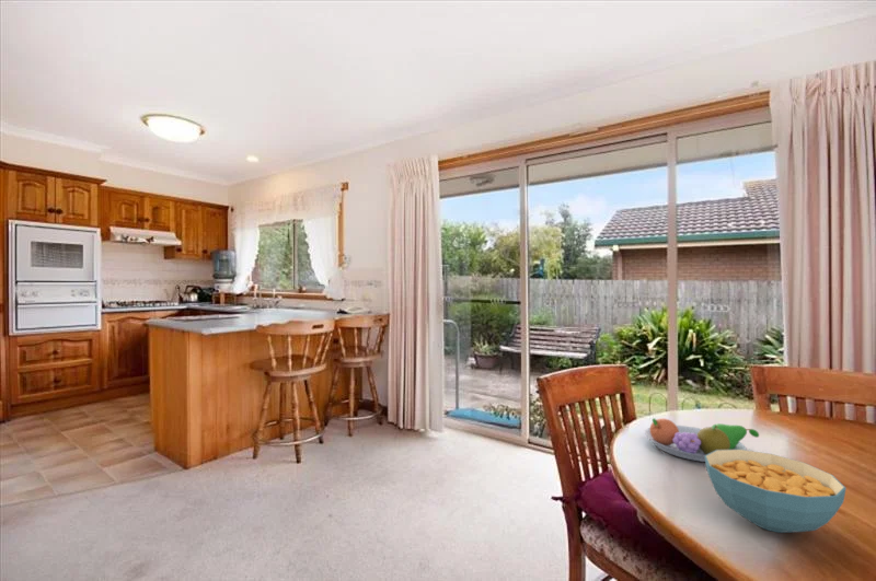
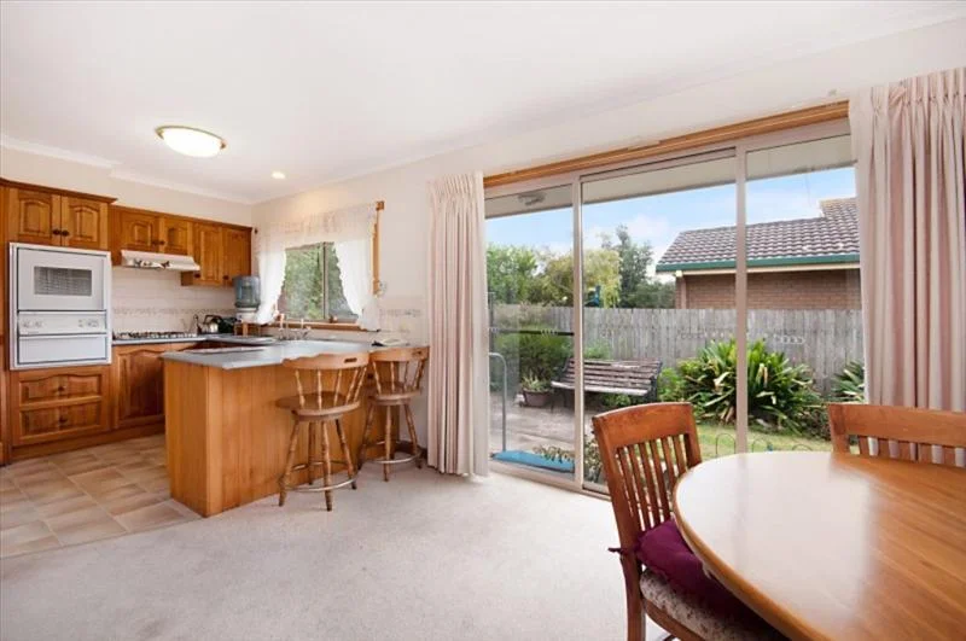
- fruit bowl (696, 431)
- cereal bowl (769, 496)
